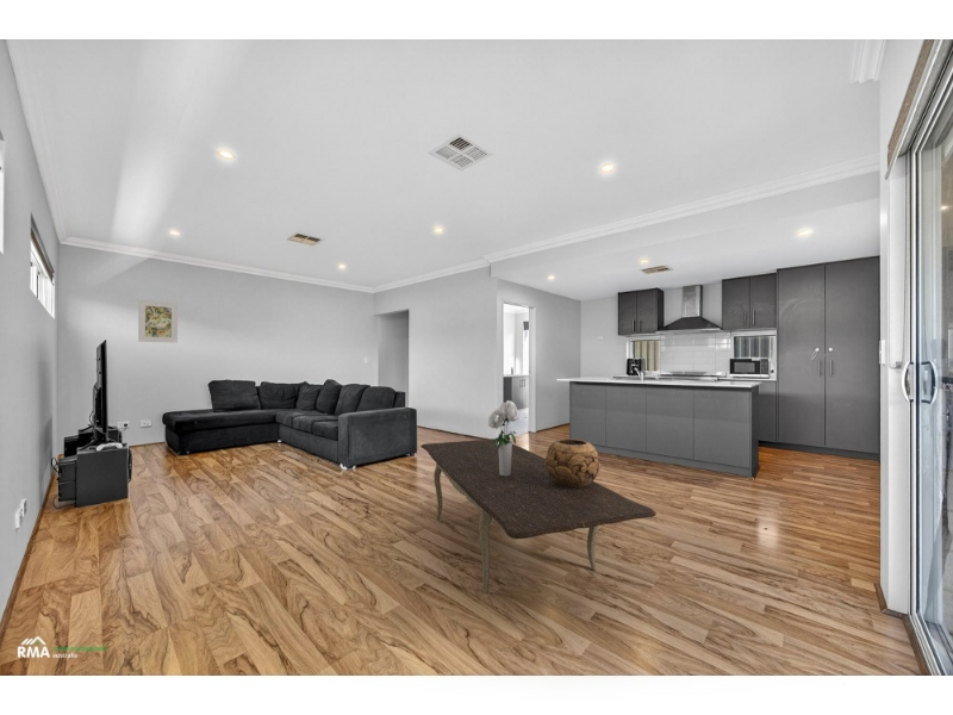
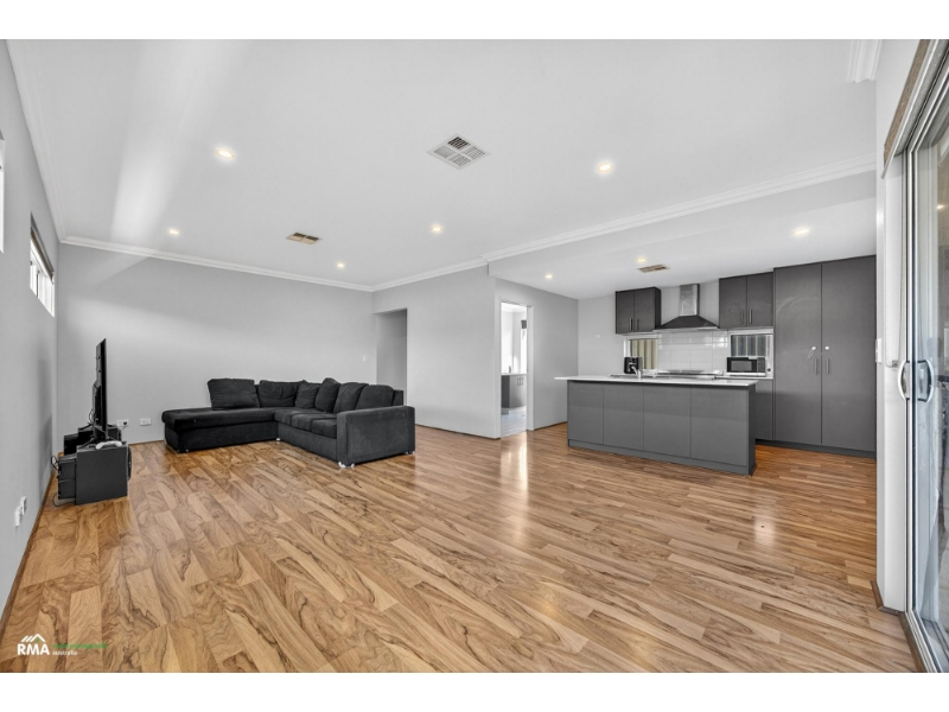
- decorative bowl (572, 462)
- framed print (158, 322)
- dining table (505, 504)
- bouquet (502, 436)
